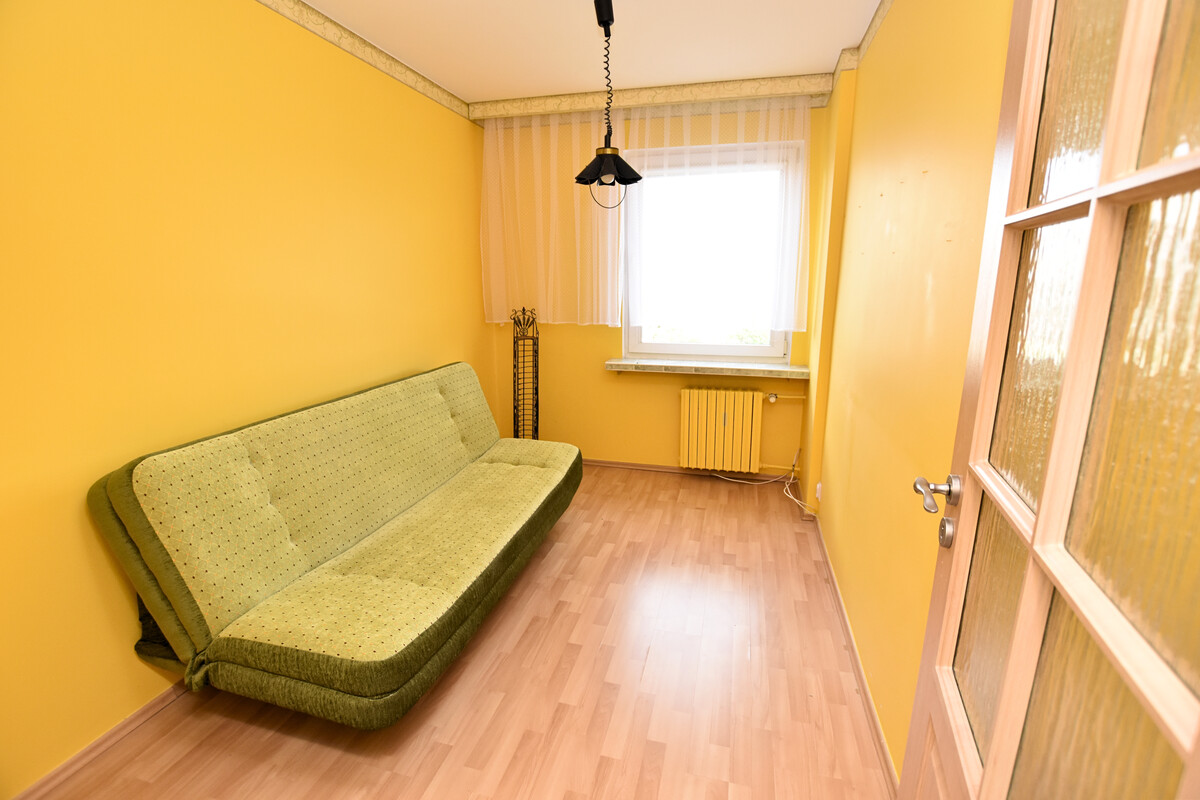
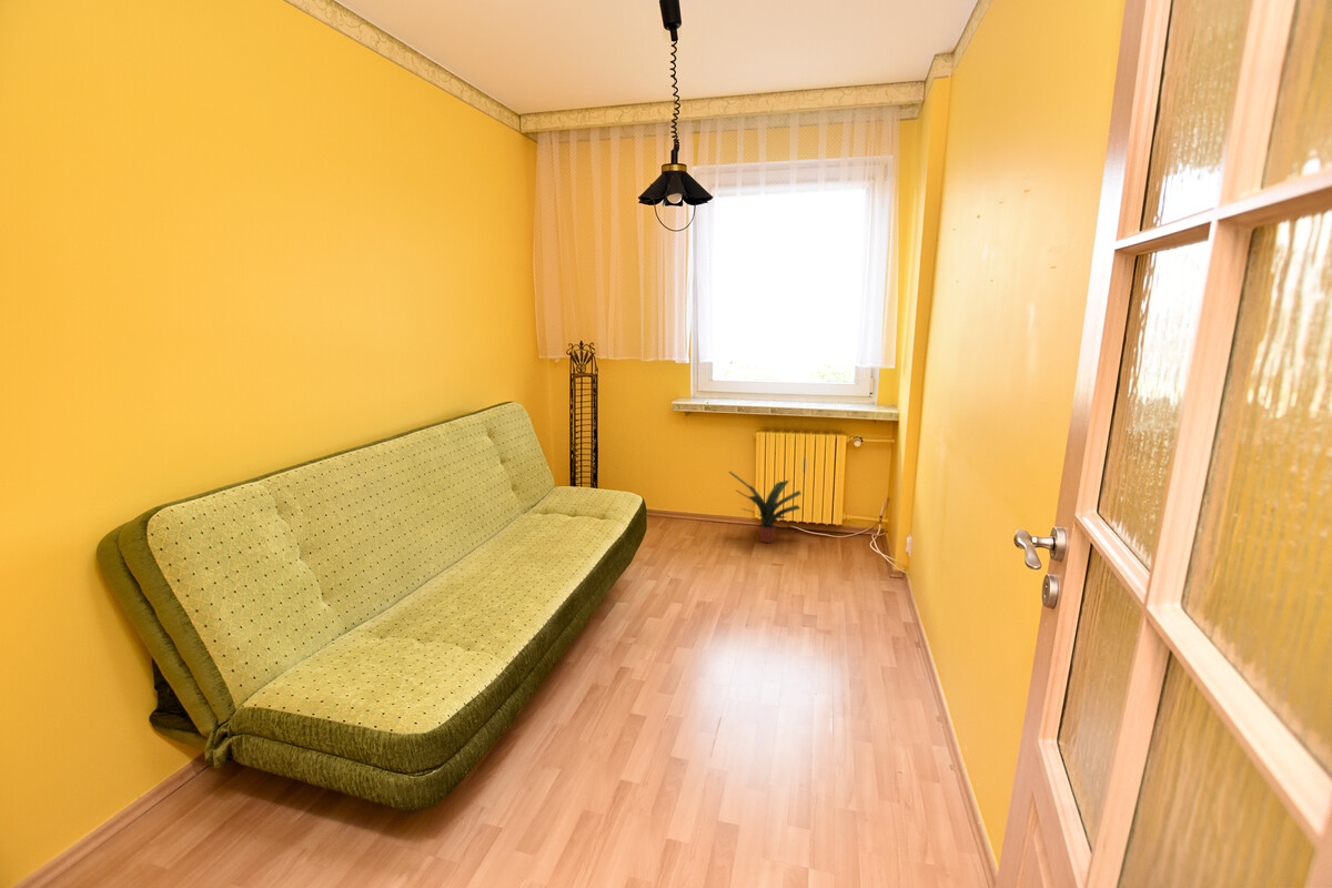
+ potted plant (764, 506)
